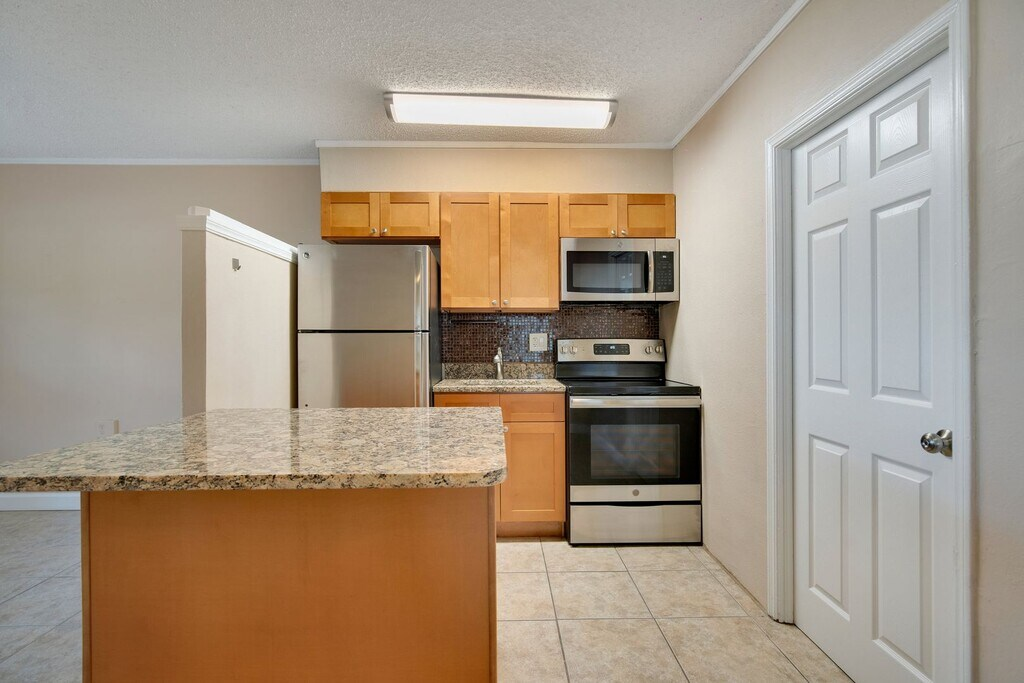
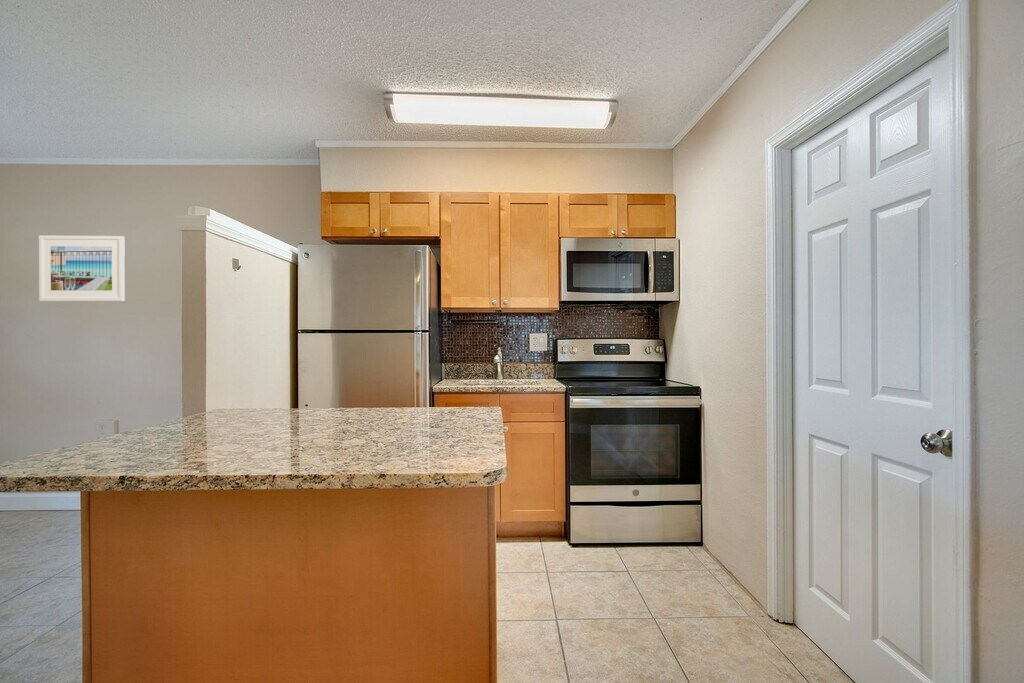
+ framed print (82, 268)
